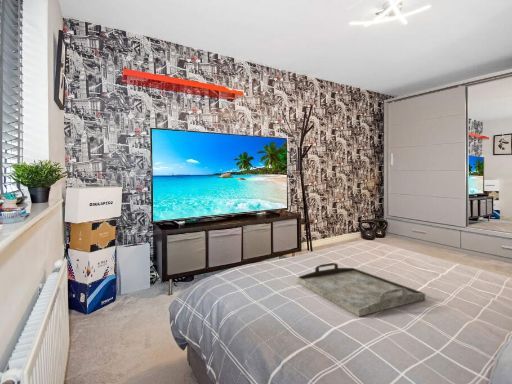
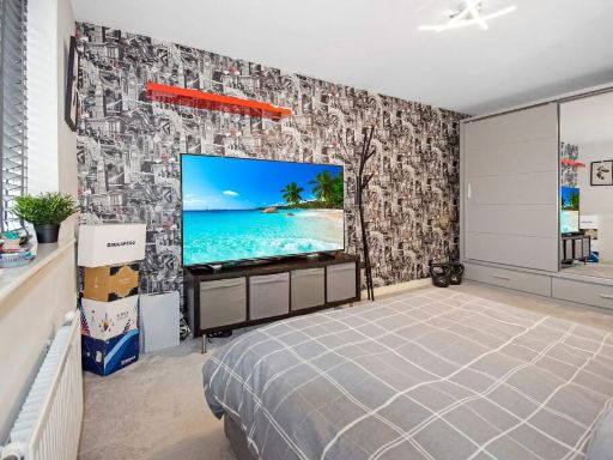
- serving tray (355, 282)
